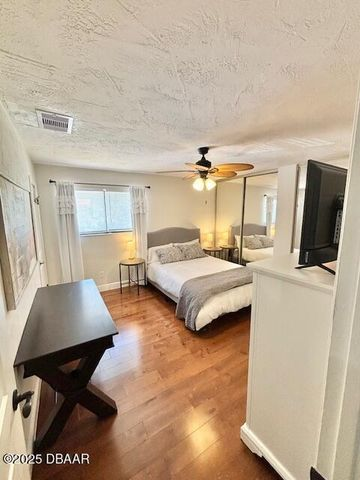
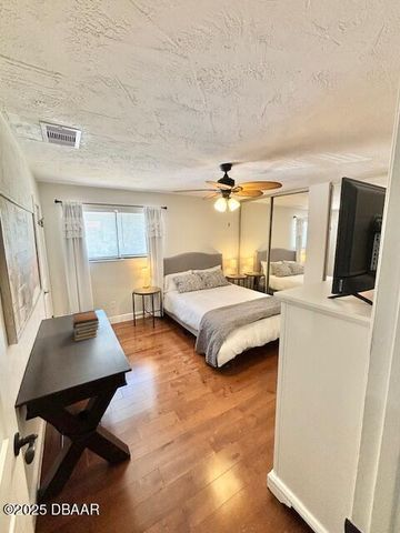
+ book stack (84, 324)
